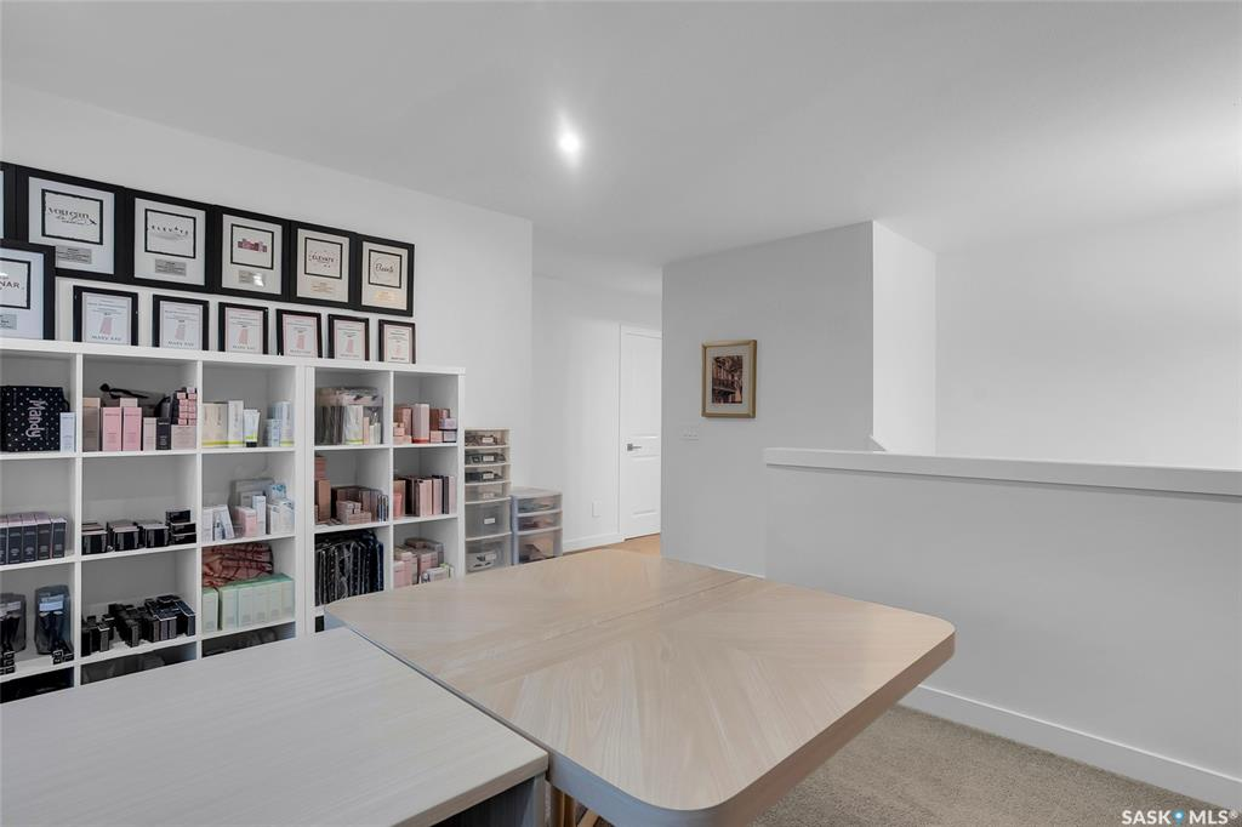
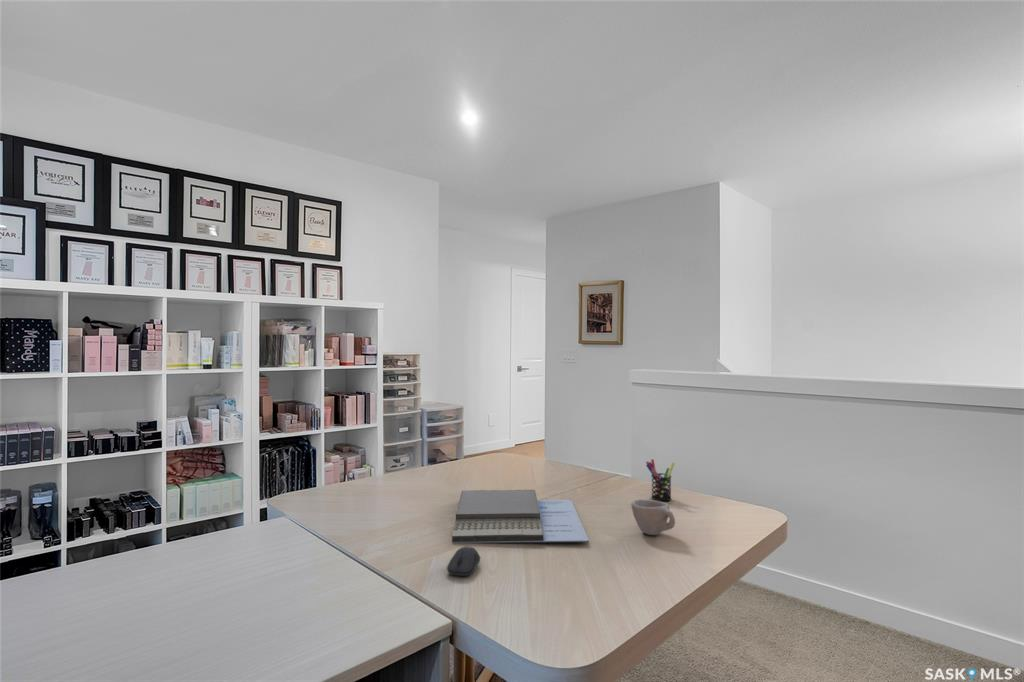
+ notebook (518, 513)
+ pen holder (661, 479)
+ computer mouse (464, 558)
+ cup (655, 519)
